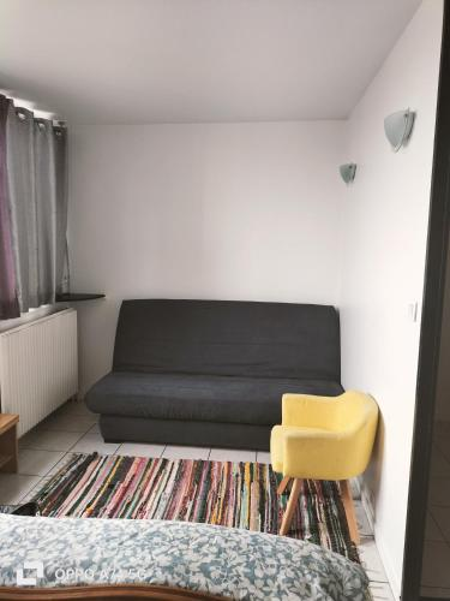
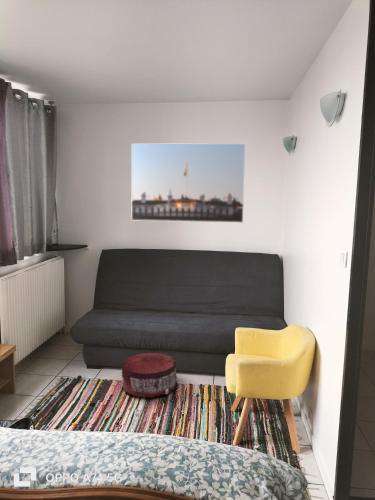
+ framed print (187, 183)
+ pouf (149, 372)
